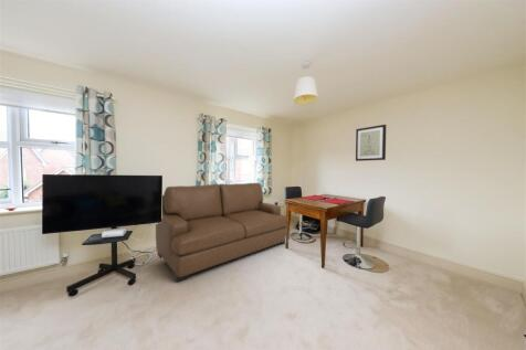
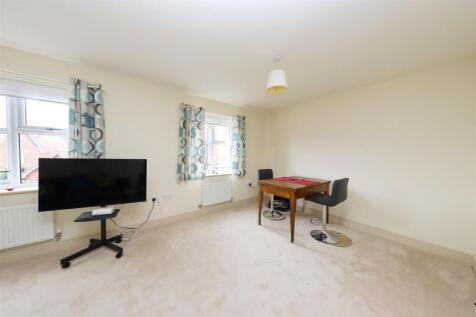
- sofa (229, 216)
- wall art (369, 144)
